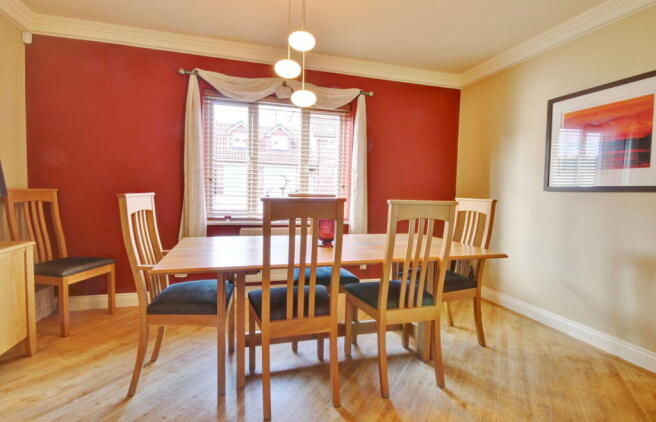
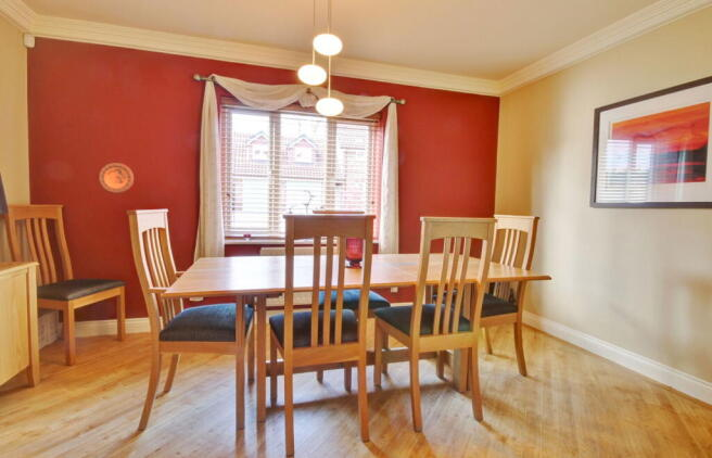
+ decorative plate (116, 177)
